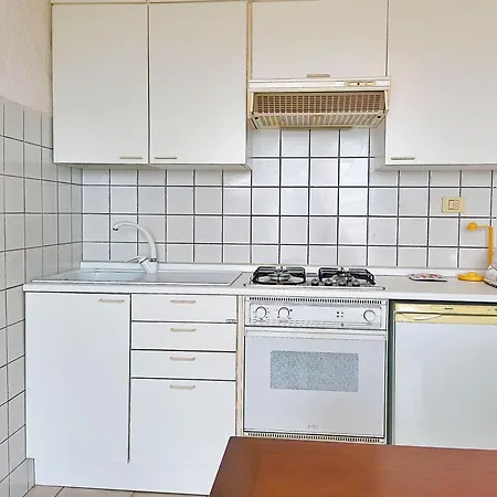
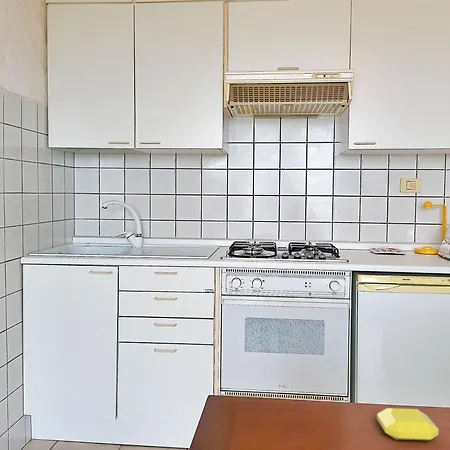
+ soap bar (406, 423)
